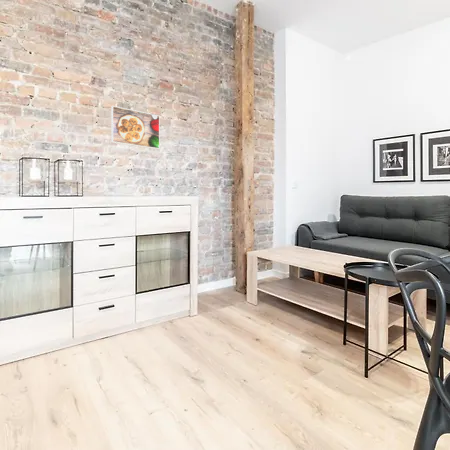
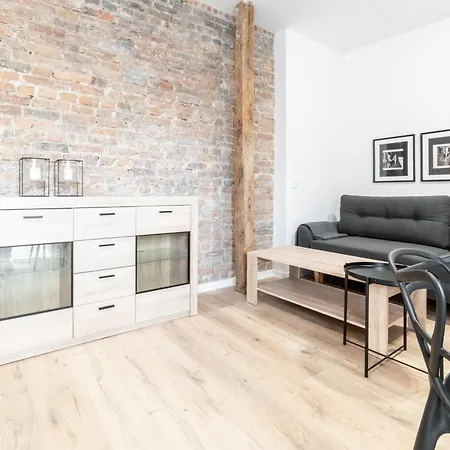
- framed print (136, 128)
